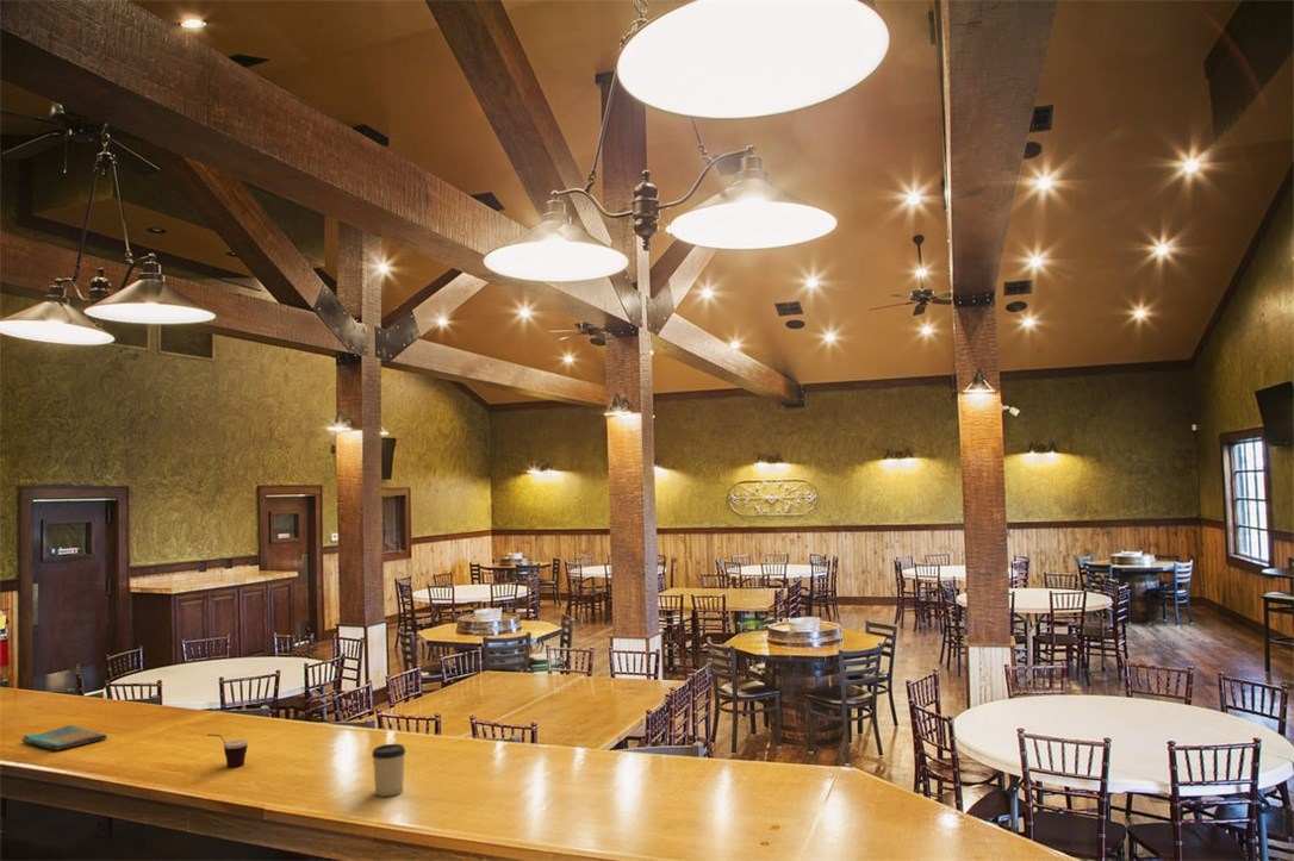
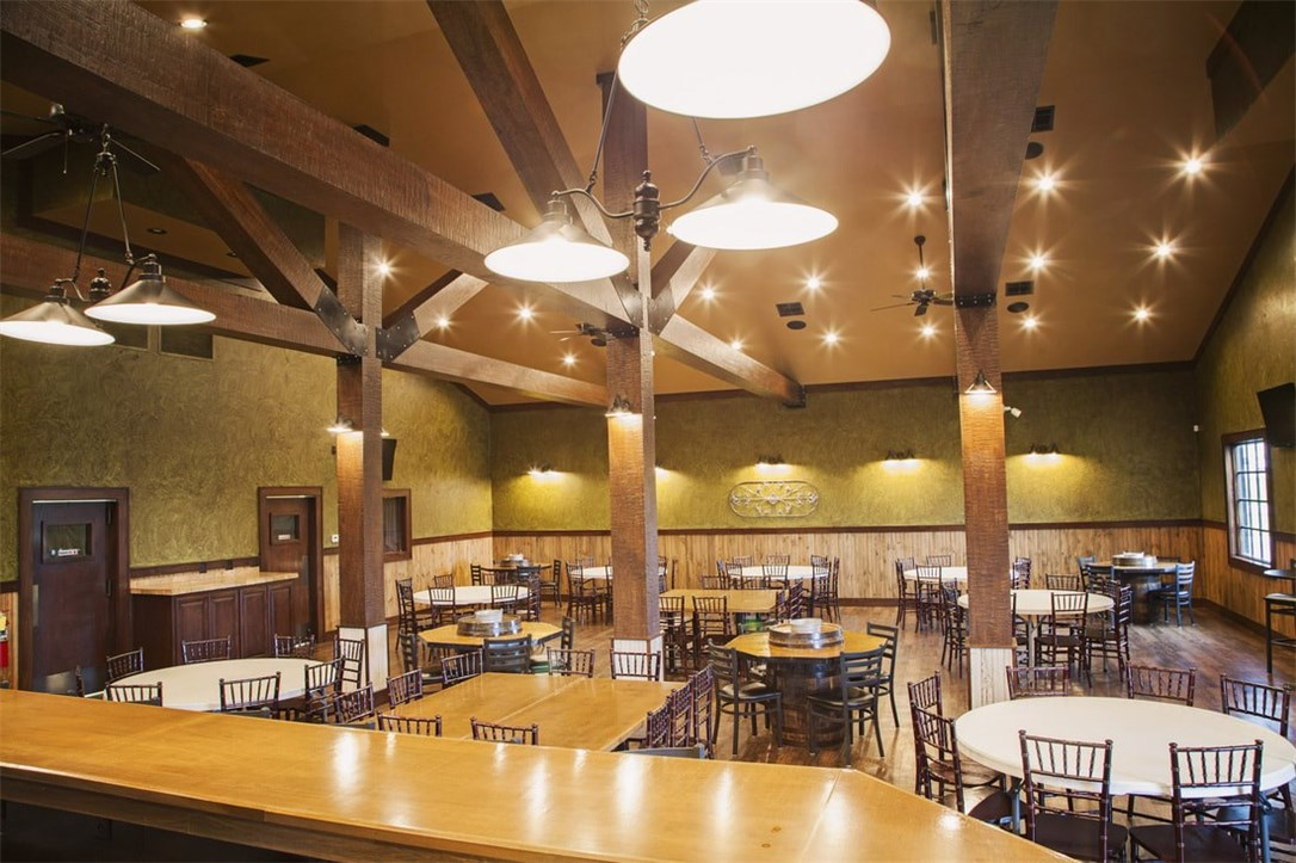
- cup (388, 769)
- cup (226, 748)
- dish towel (64, 736)
